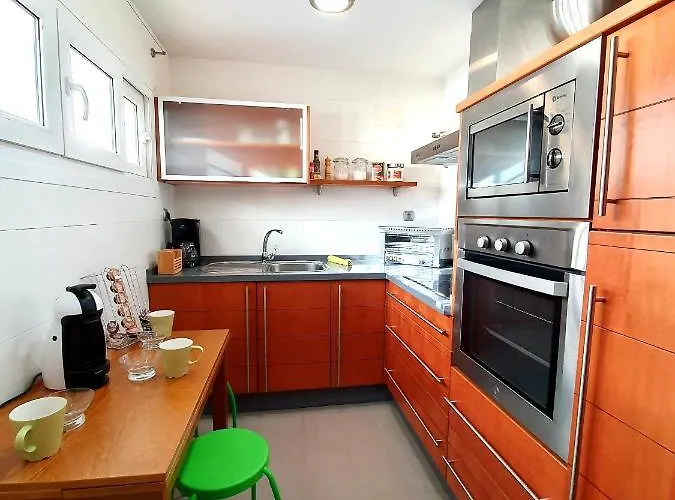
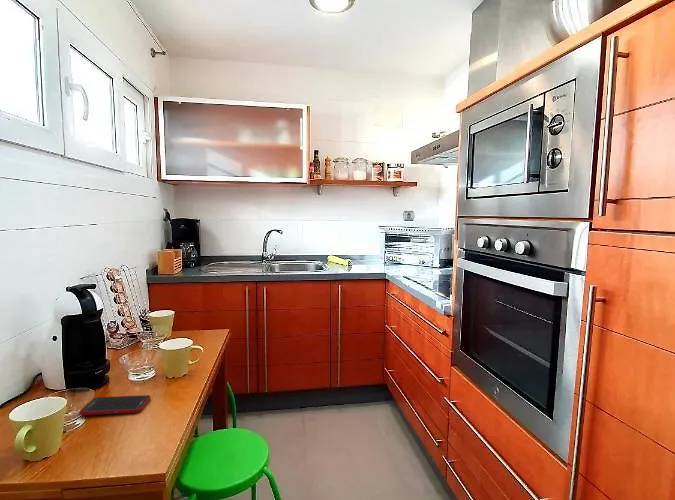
+ cell phone (116, 405)
